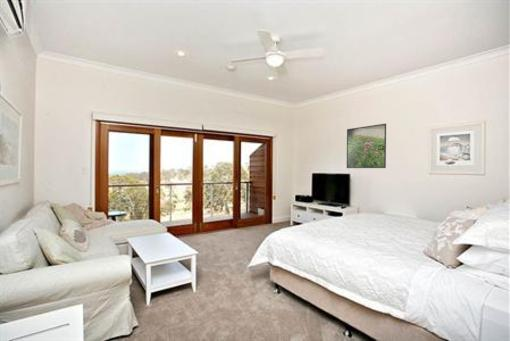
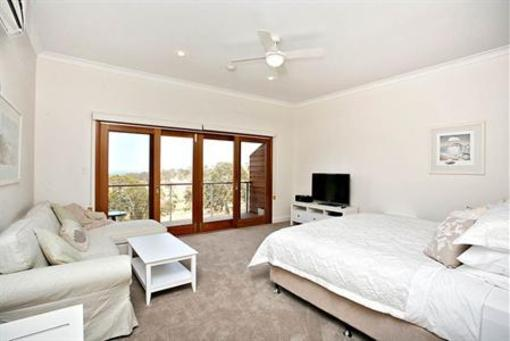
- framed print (365, 147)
